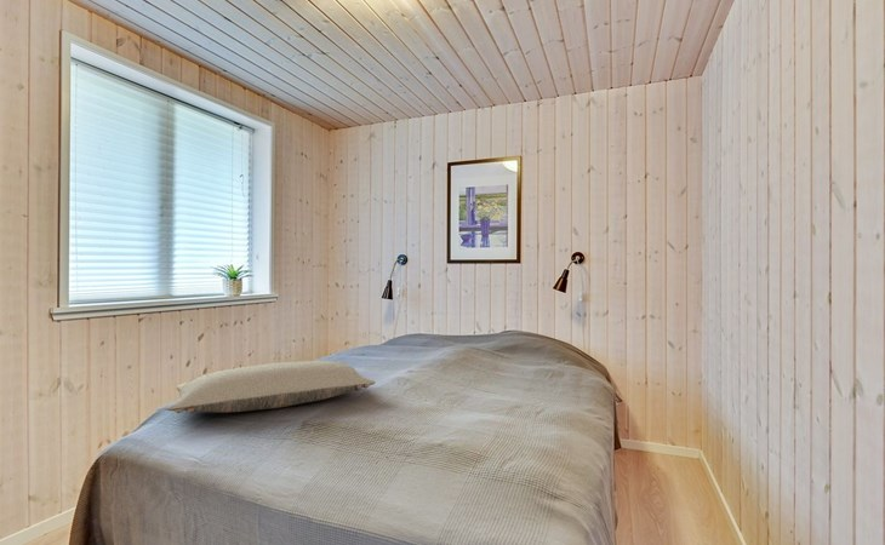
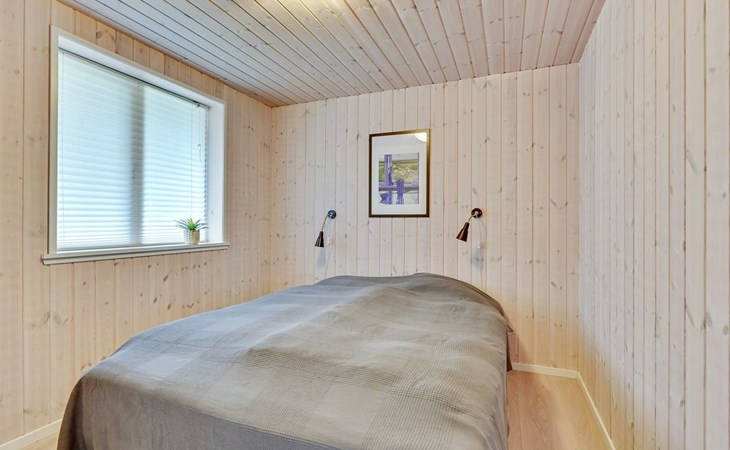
- pillow (276, 383)
